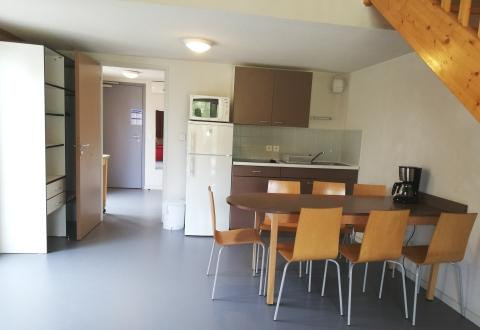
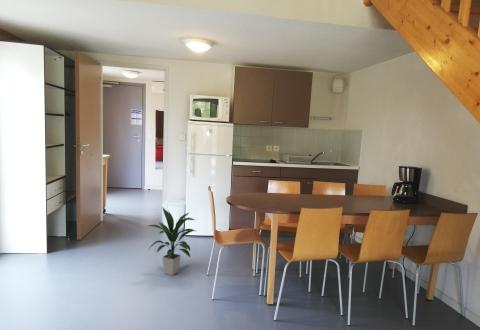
+ indoor plant (174, 240)
